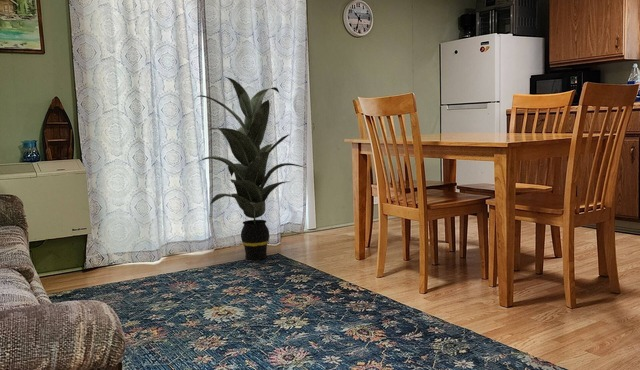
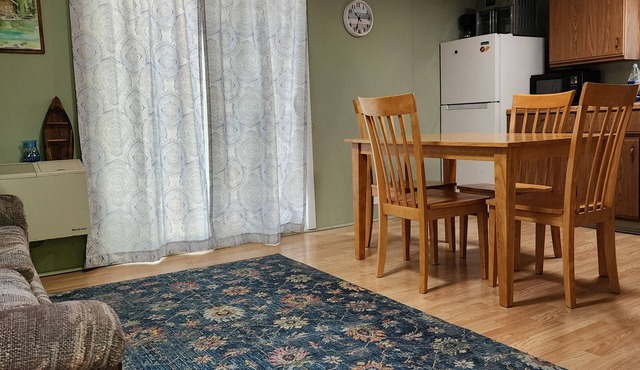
- indoor plant (244, 168)
